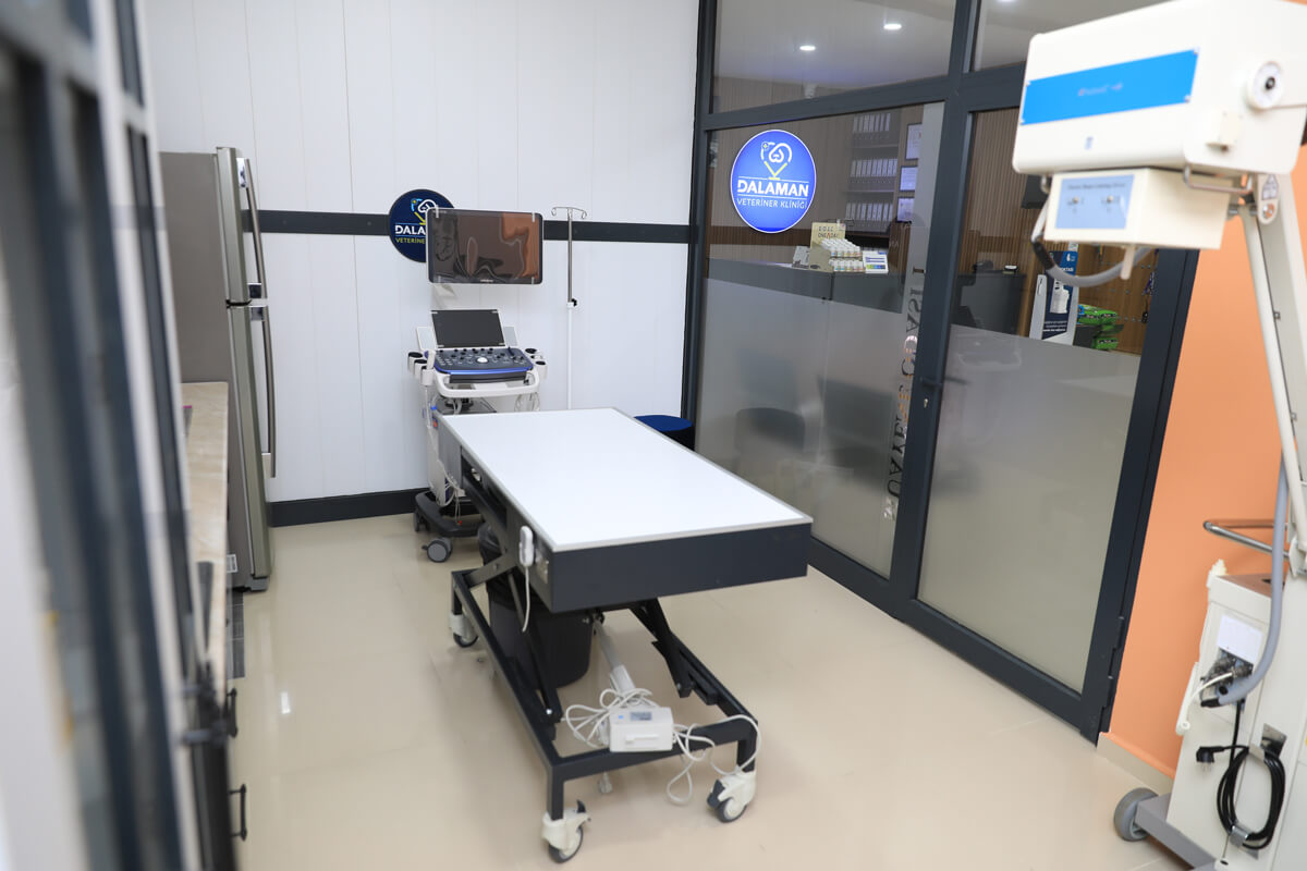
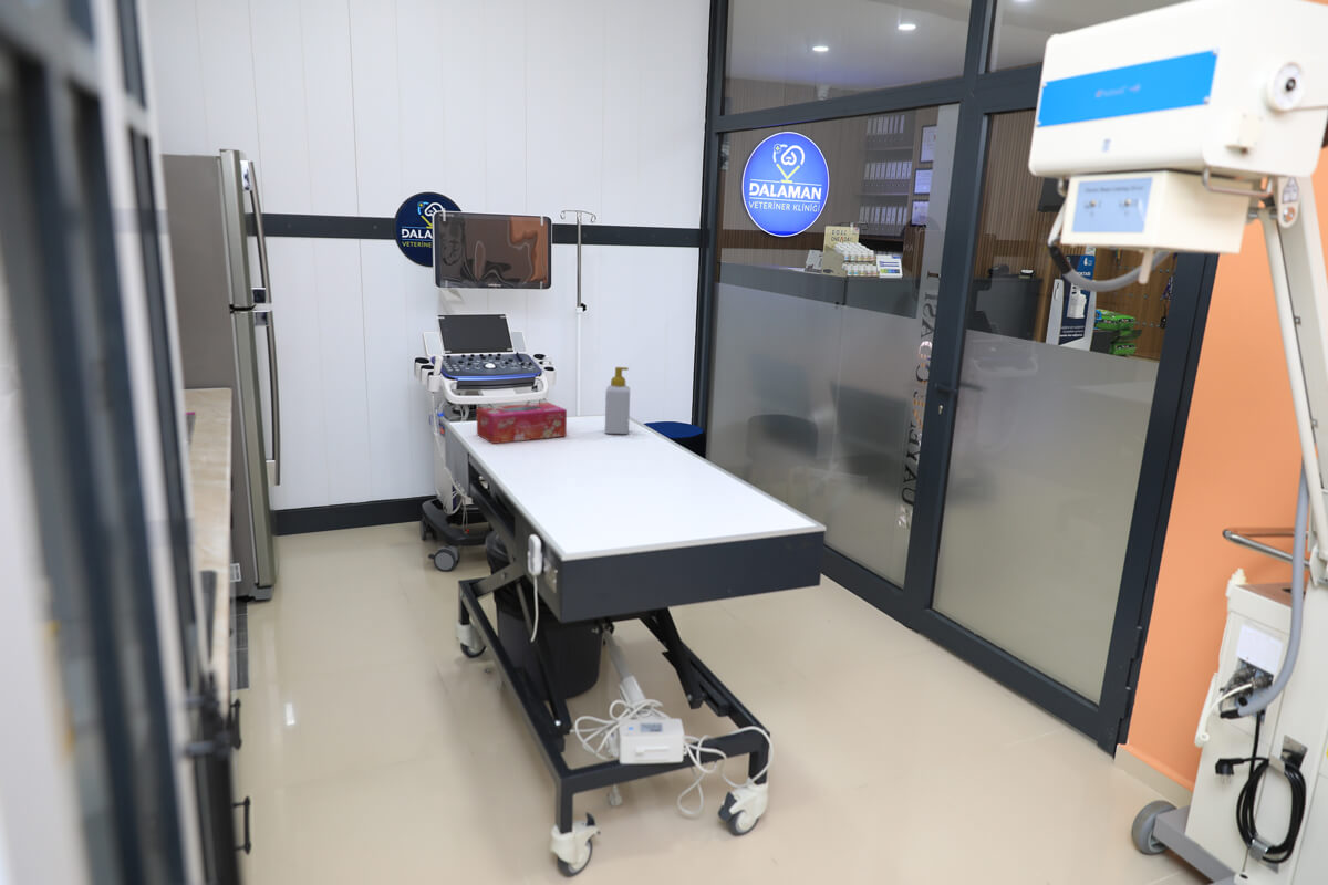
+ tissue box (521, 421)
+ soap bottle (618, 399)
